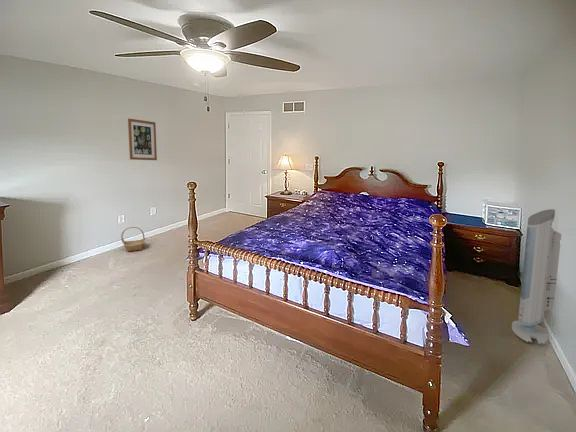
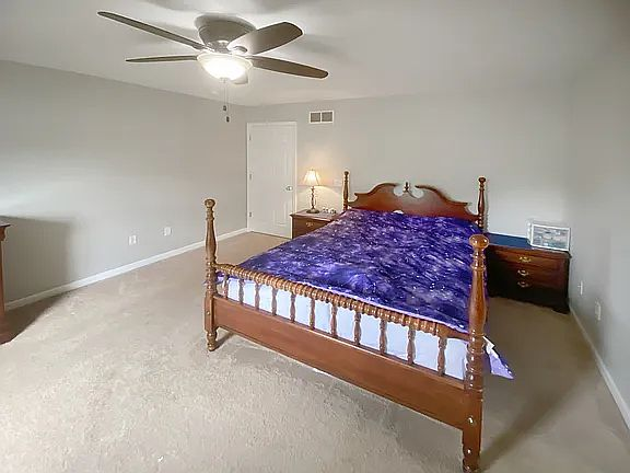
- wall art (143, 140)
- basket (135, 240)
- air purifier (535, 272)
